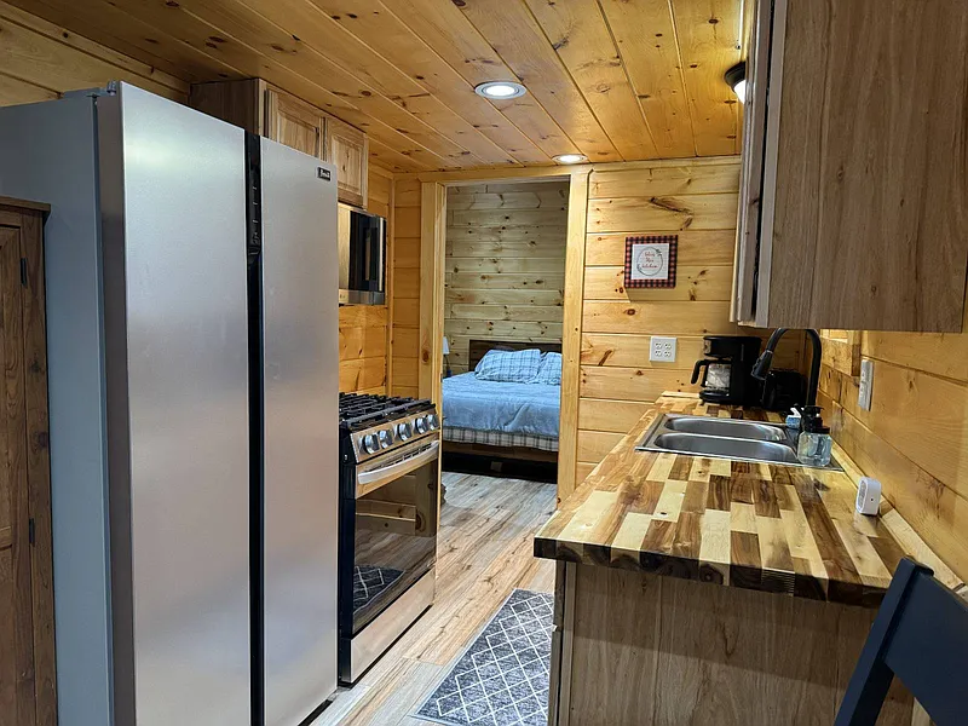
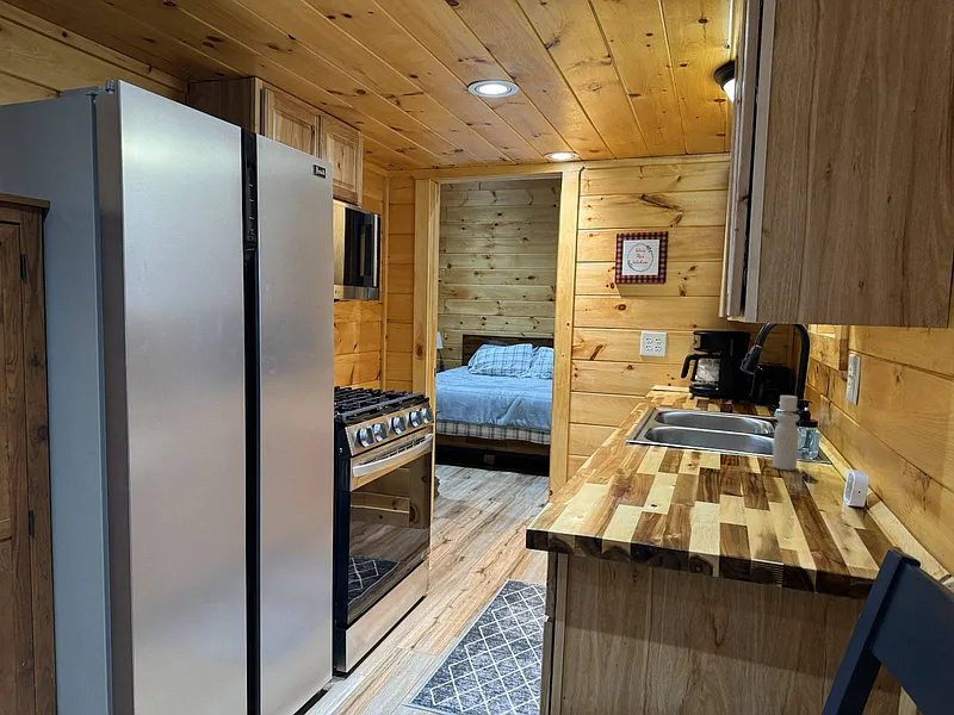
+ spray bottle (786, 431)
